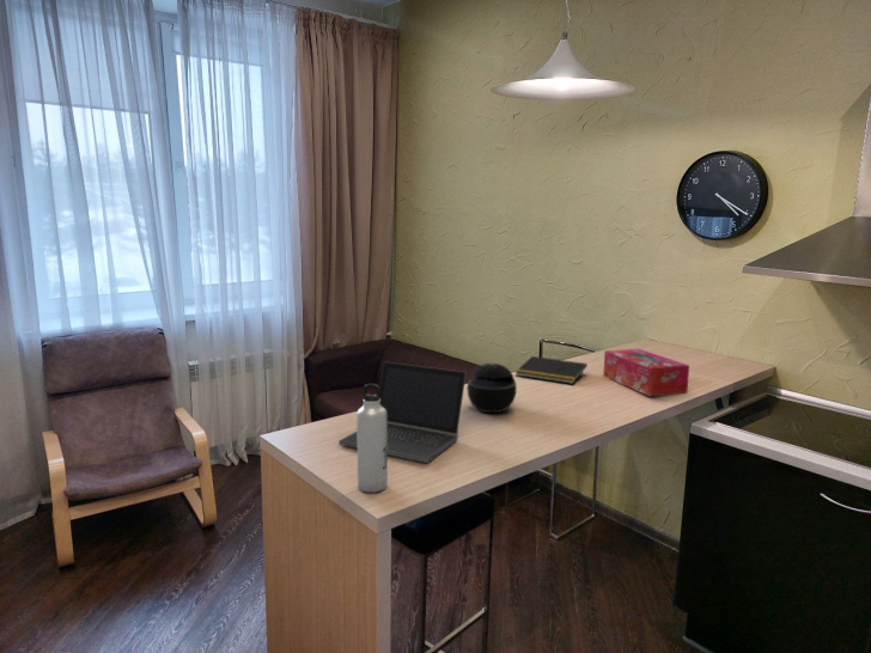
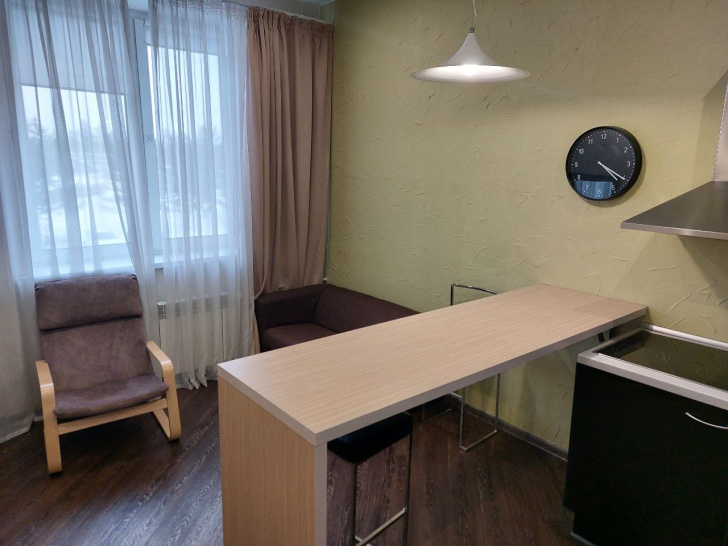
- laptop computer (403, 407)
- speaker (491, 386)
- tissue box (644, 371)
- water bottle (372, 435)
- notepad (550, 368)
